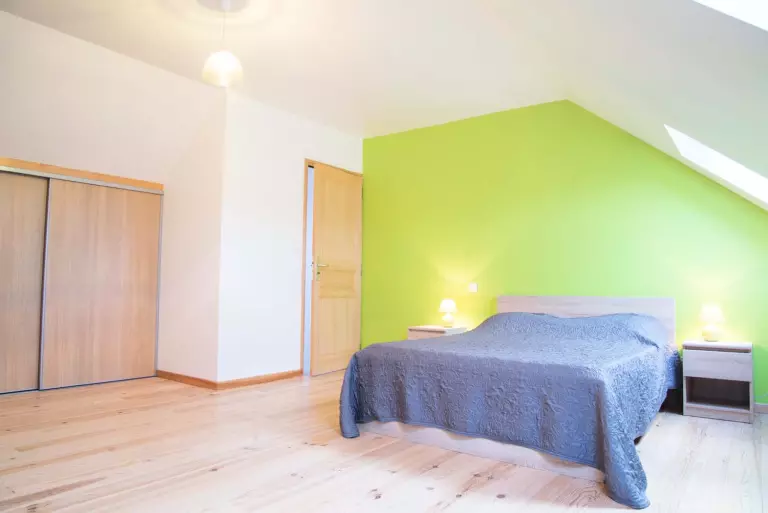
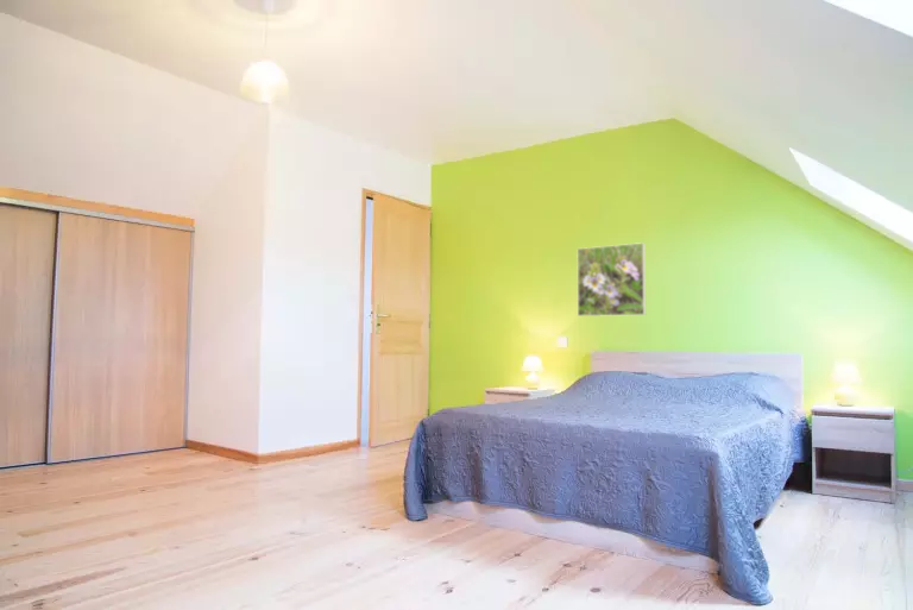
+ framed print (610, 281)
